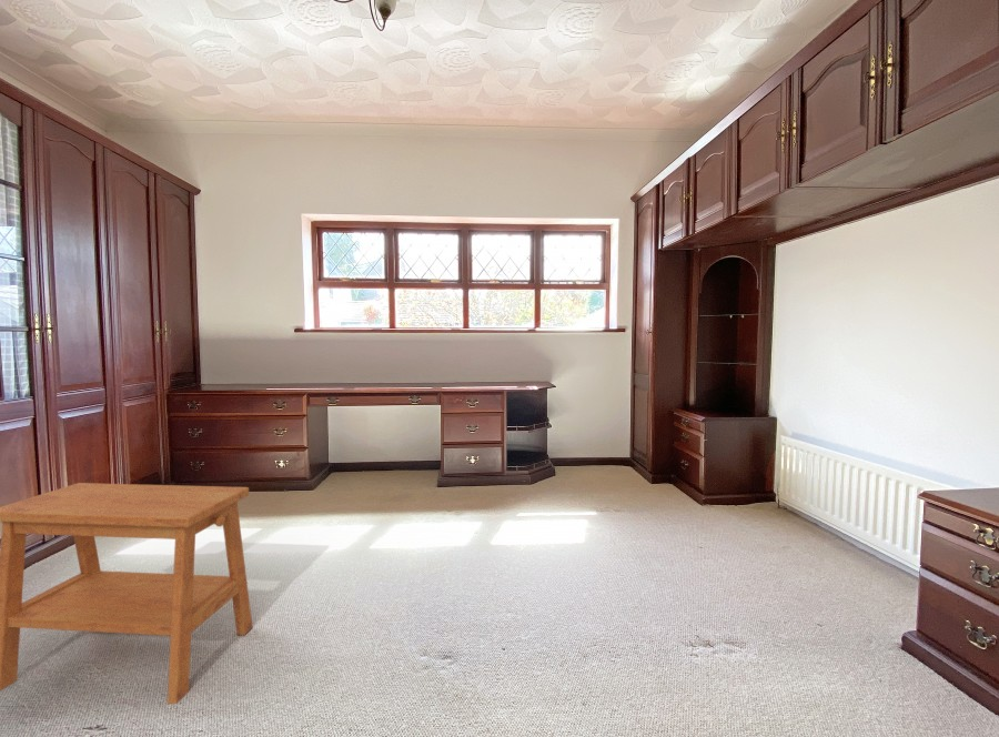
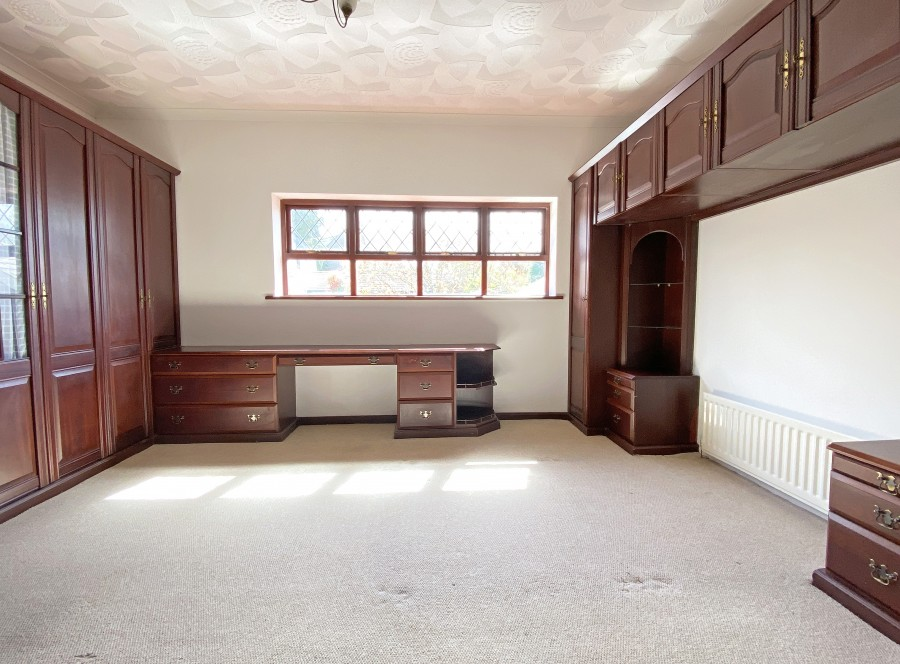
- side table (130, 577)
